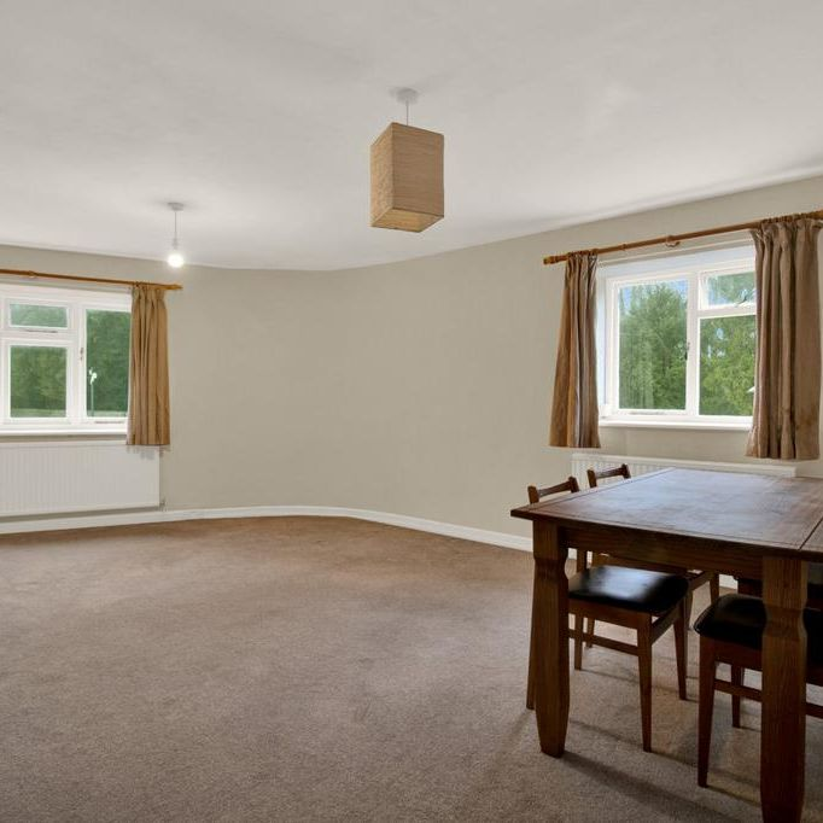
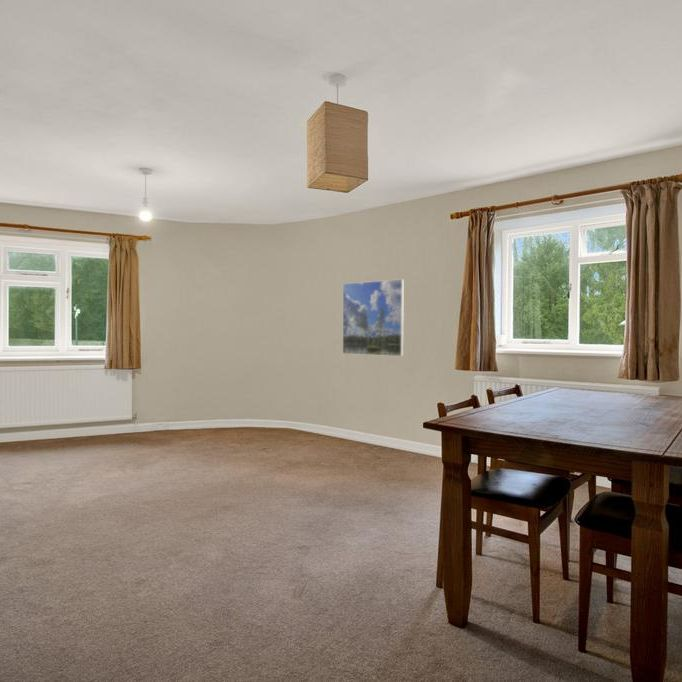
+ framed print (371, 318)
